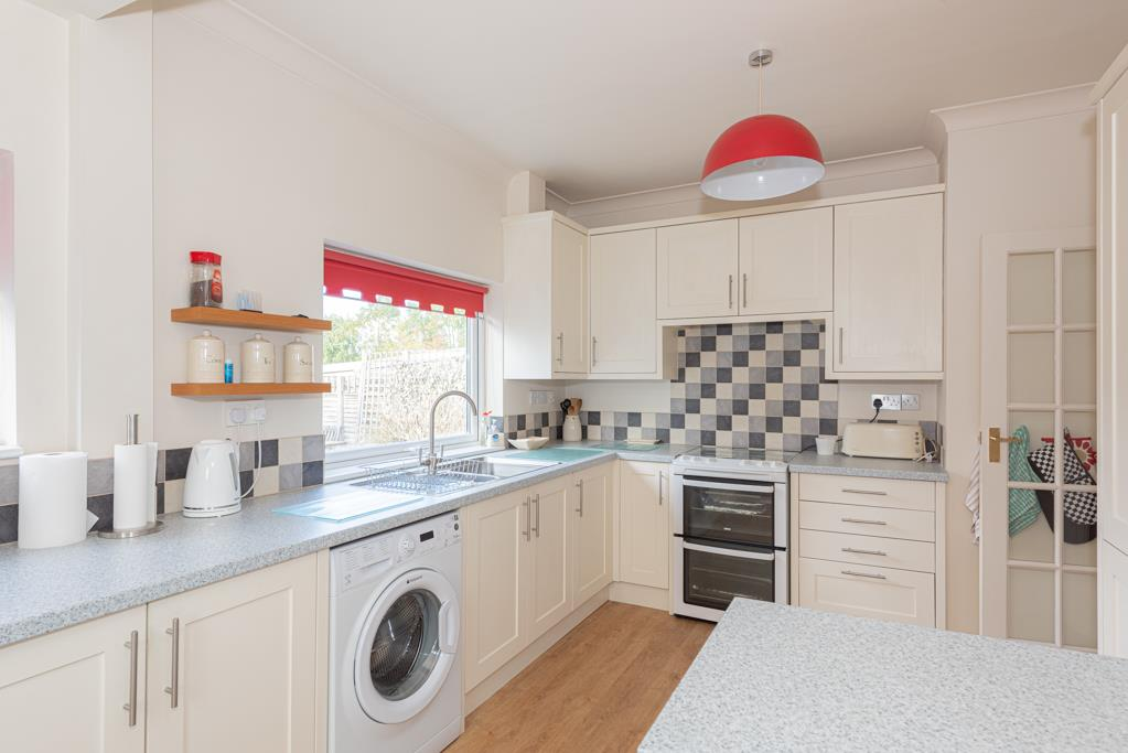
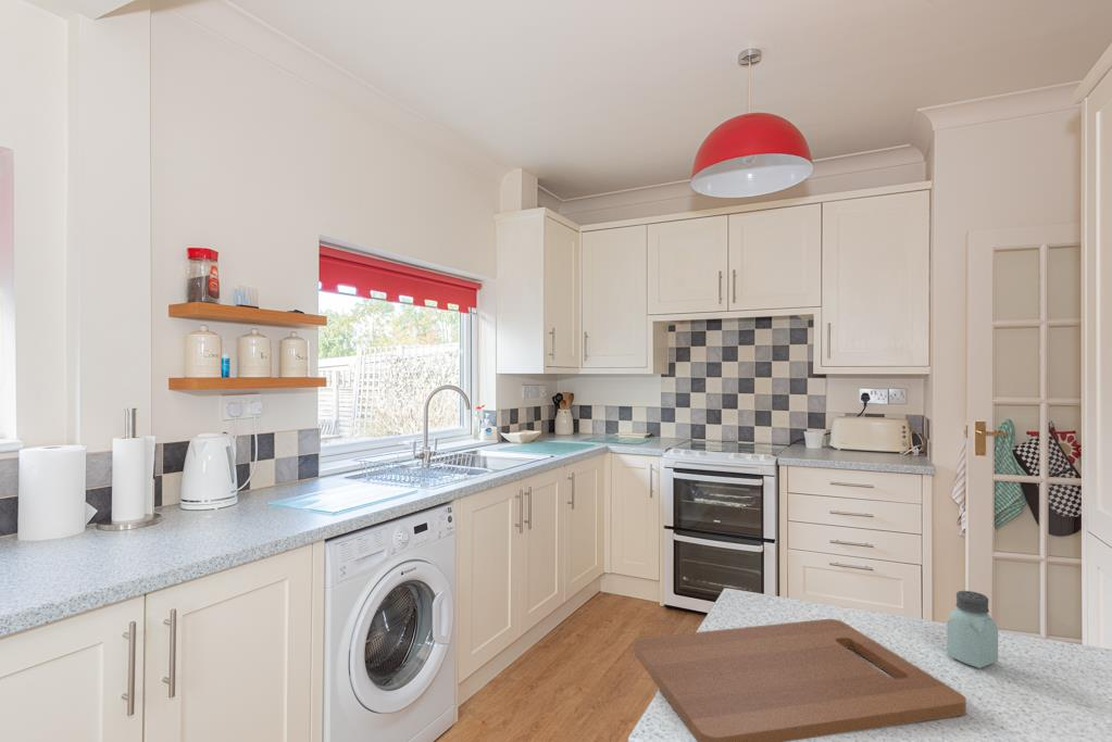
+ saltshaker (972, 627)
+ cutting board (784, 671)
